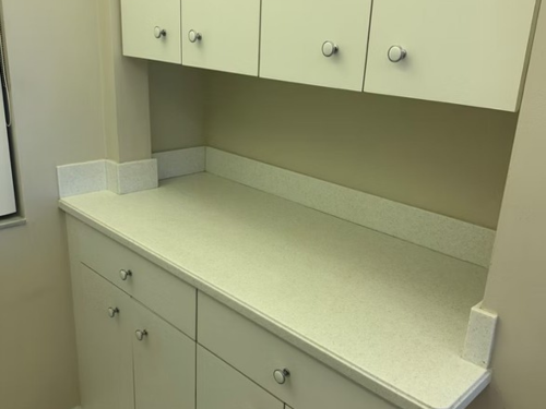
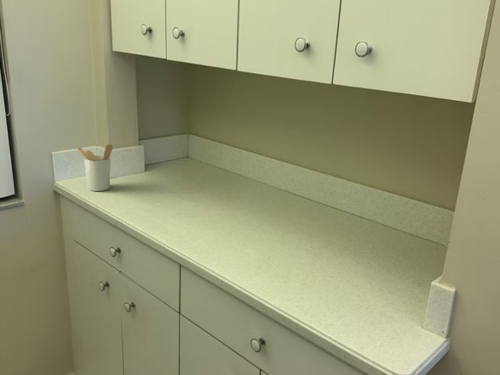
+ utensil holder (94, 167)
